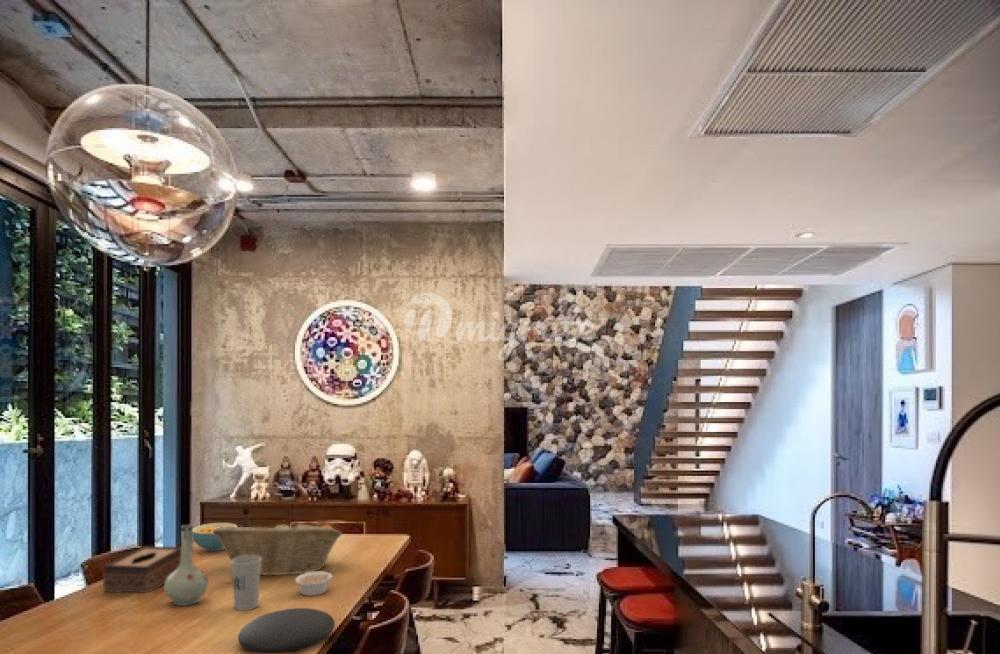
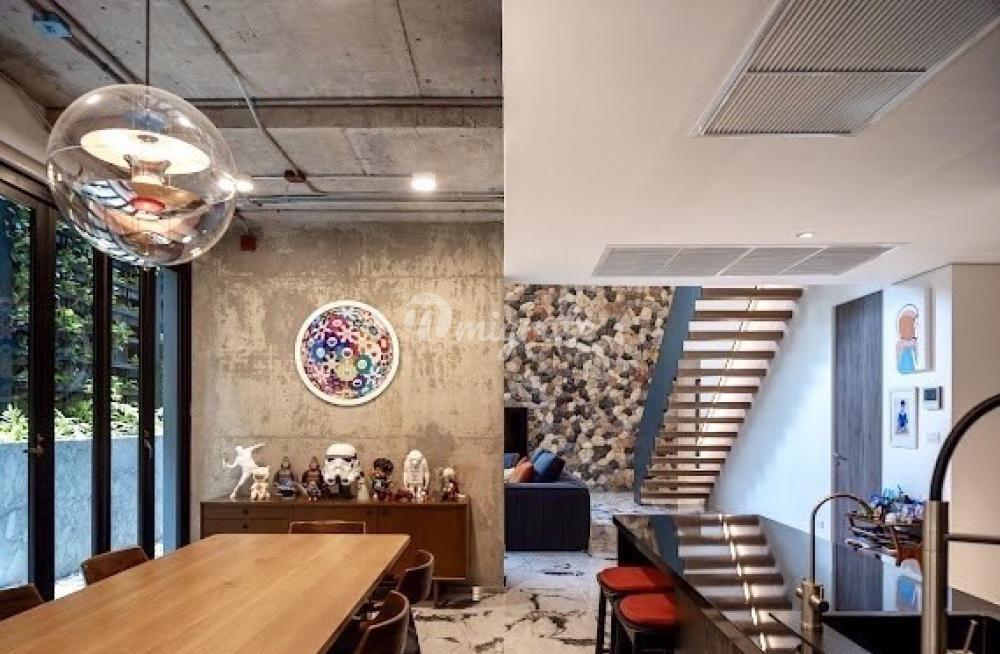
- cereal bowl (214, 538)
- fruit basket (278, 542)
- vase (186, 563)
- tissue box (145, 569)
- cup (246, 583)
- legume (314, 582)
- plate (287, 629)
